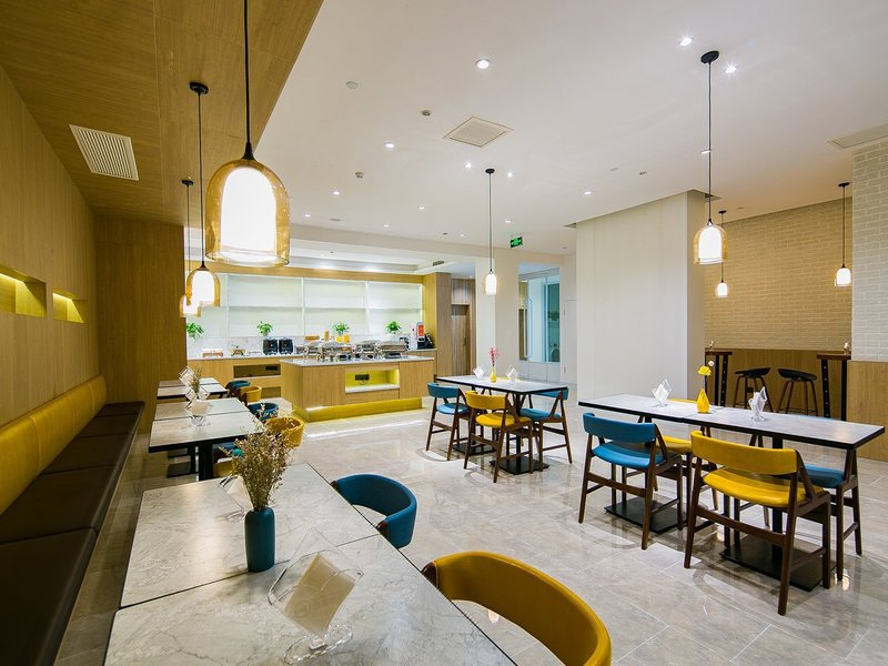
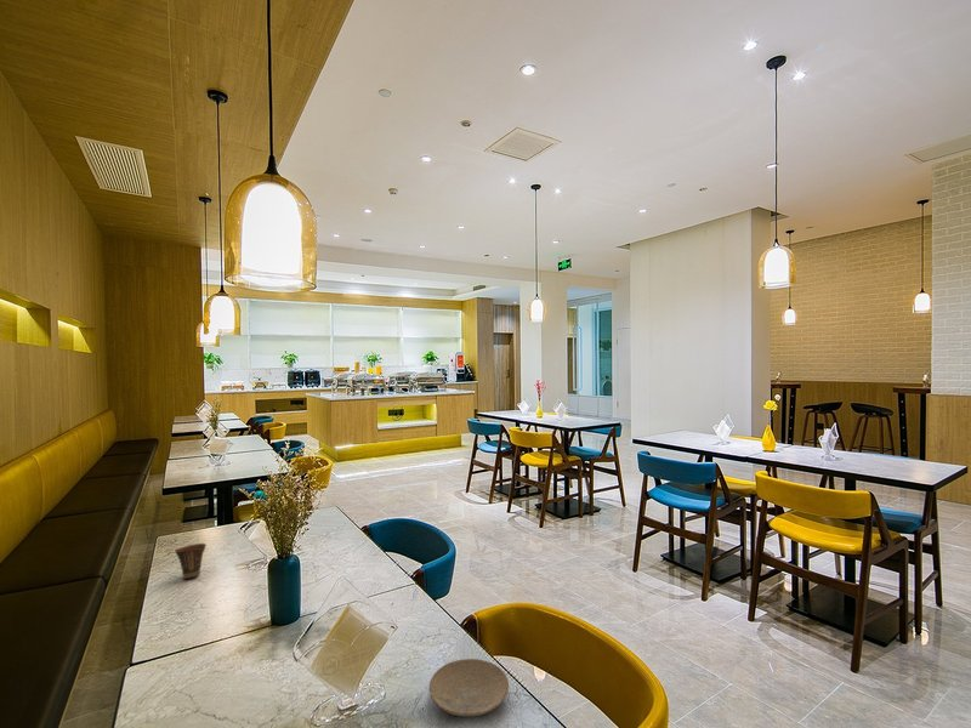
+ cup (191, 559)
+ plate (469, 689)
